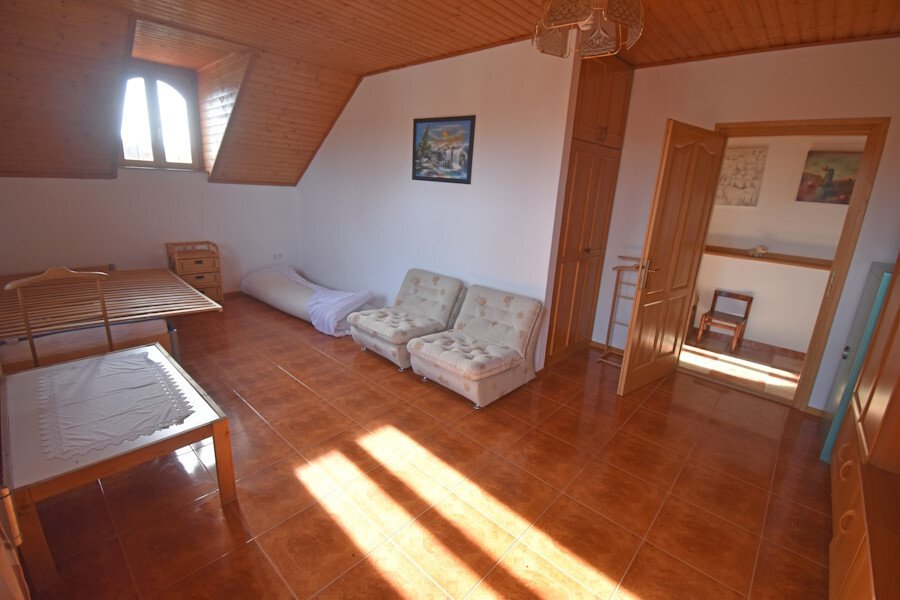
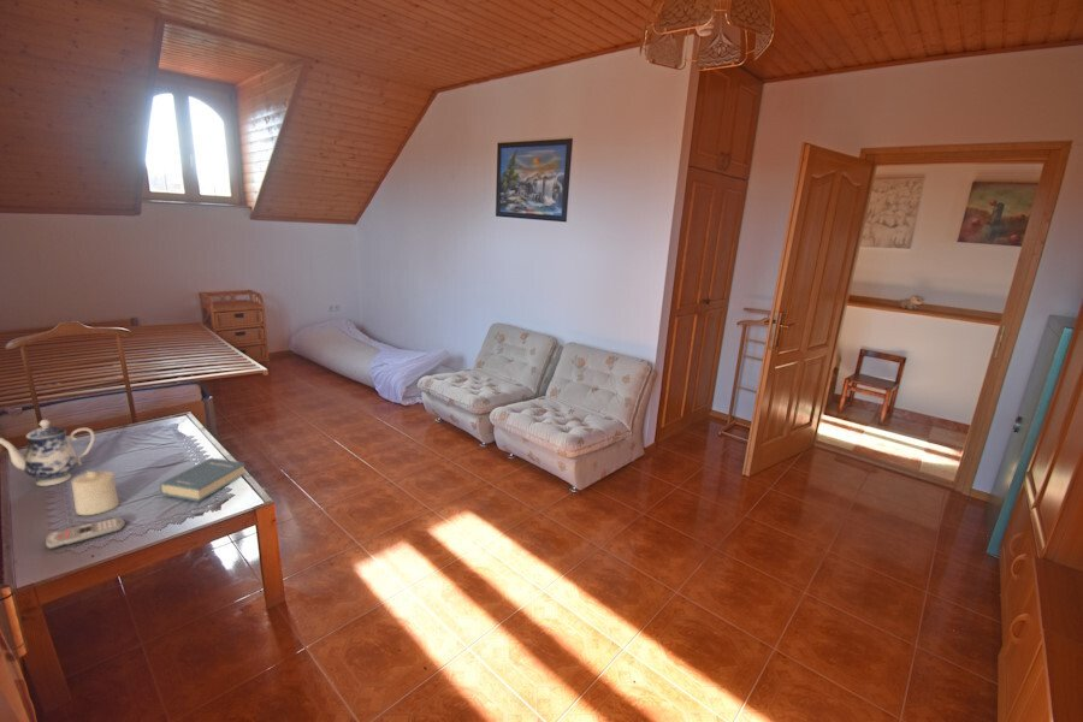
+ teapot (48, 450)
+ candle (95, 489)
+ hardback book (205, 478)
+ remote control (87, 532)
